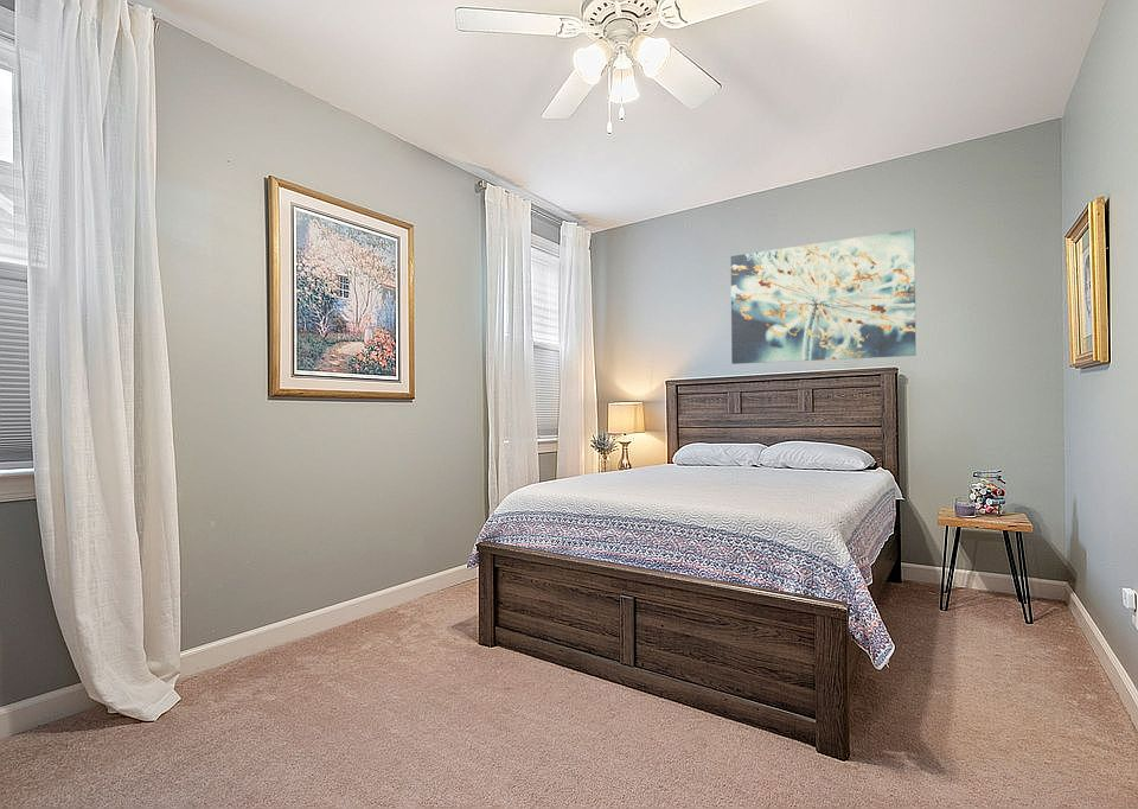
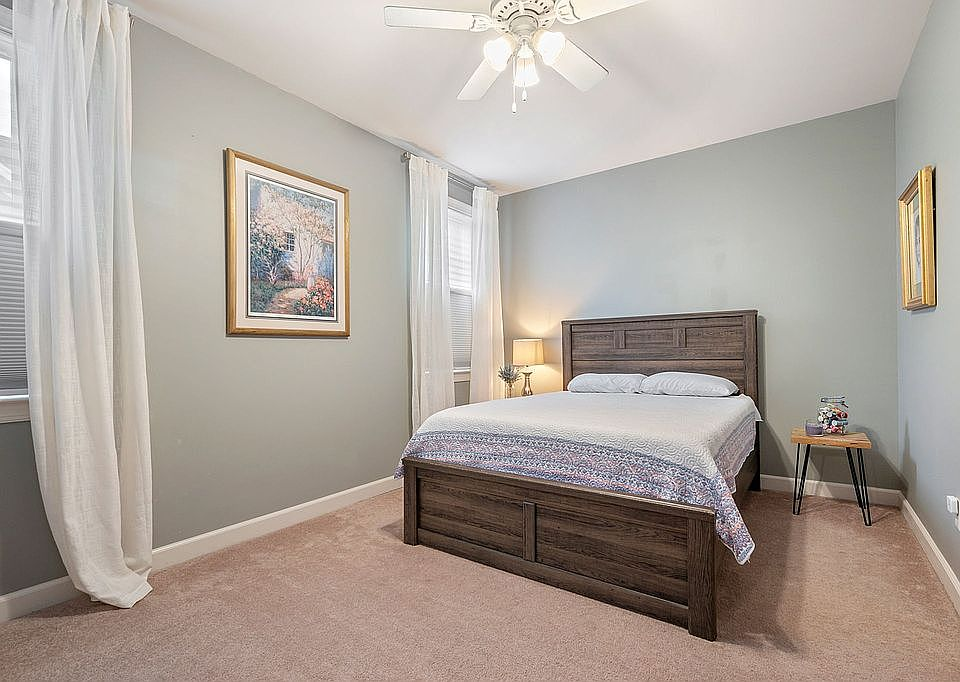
- wall art (816, 301)
